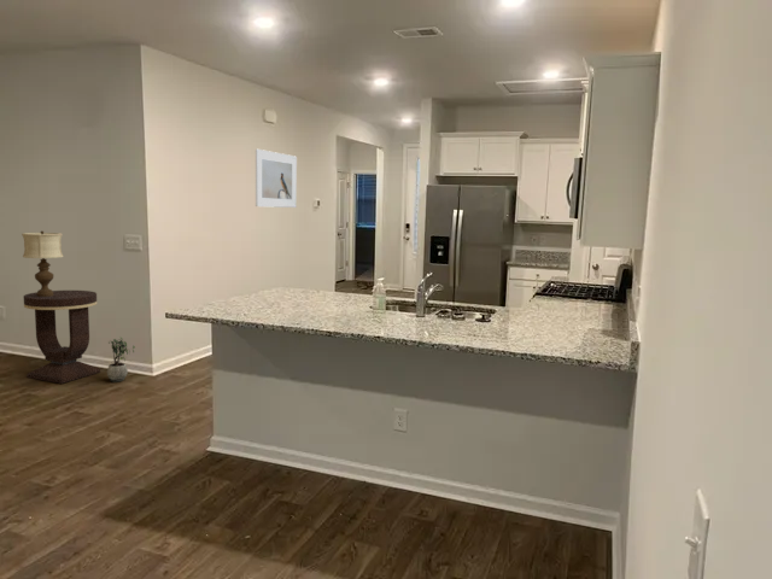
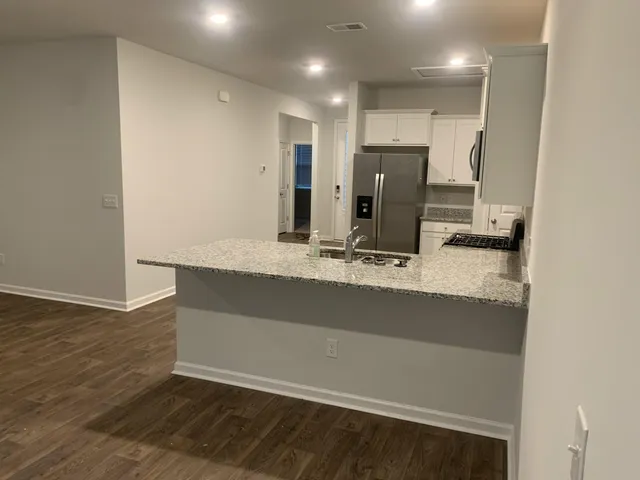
- potted plant (121, 357)
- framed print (276, 180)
- table lamp (43, 263)
- side table (55, 334)
